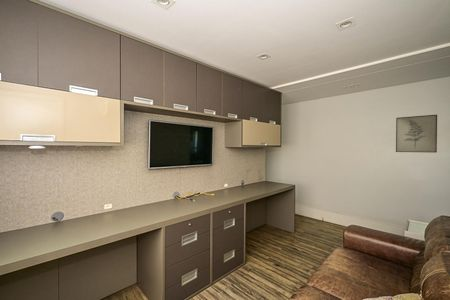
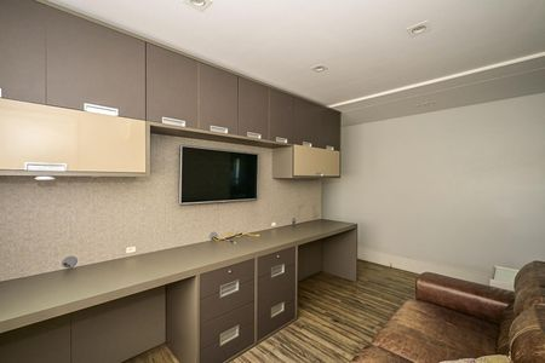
- wall art (415, 134)
